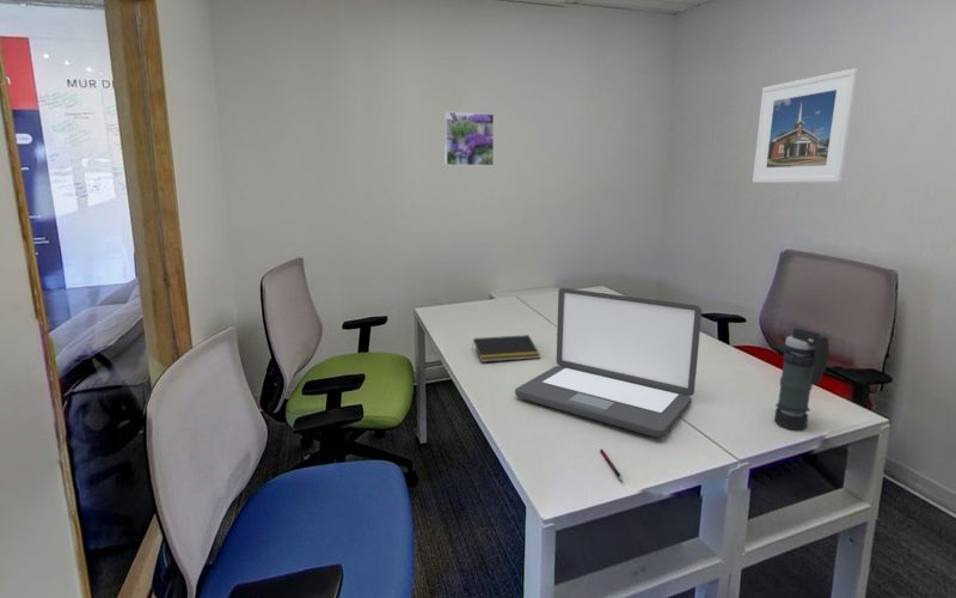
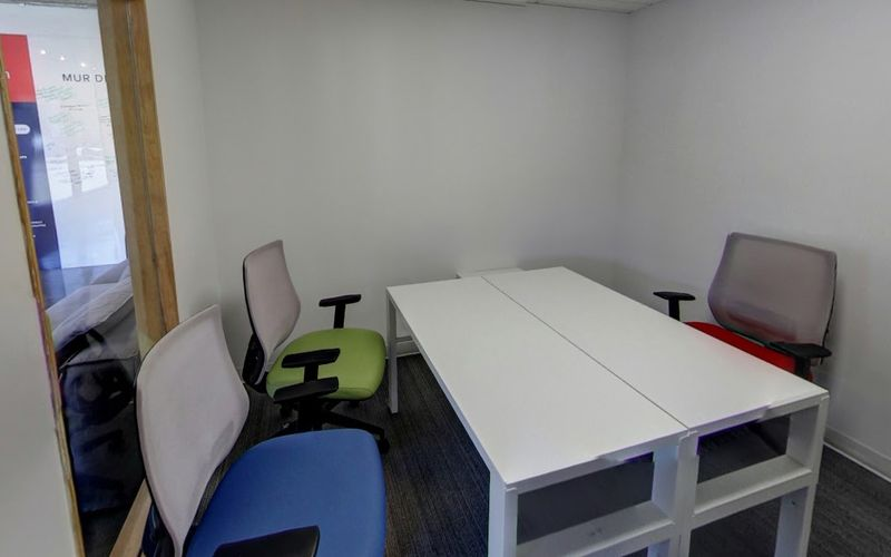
- pen (611, 464)
- laptop (603, 353)
- notepad (505, 347)
- smoke grenade (802, 379)
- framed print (468, 139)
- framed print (799, 132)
